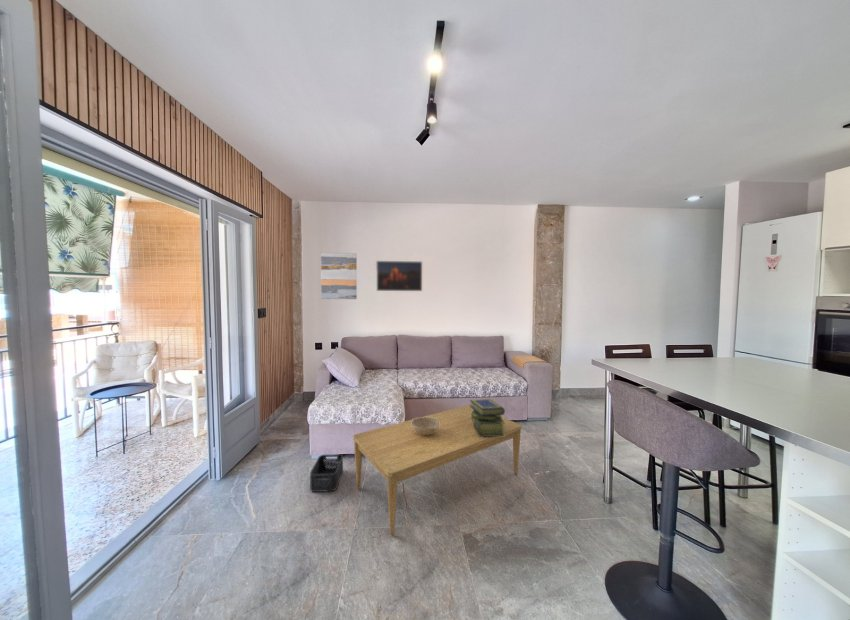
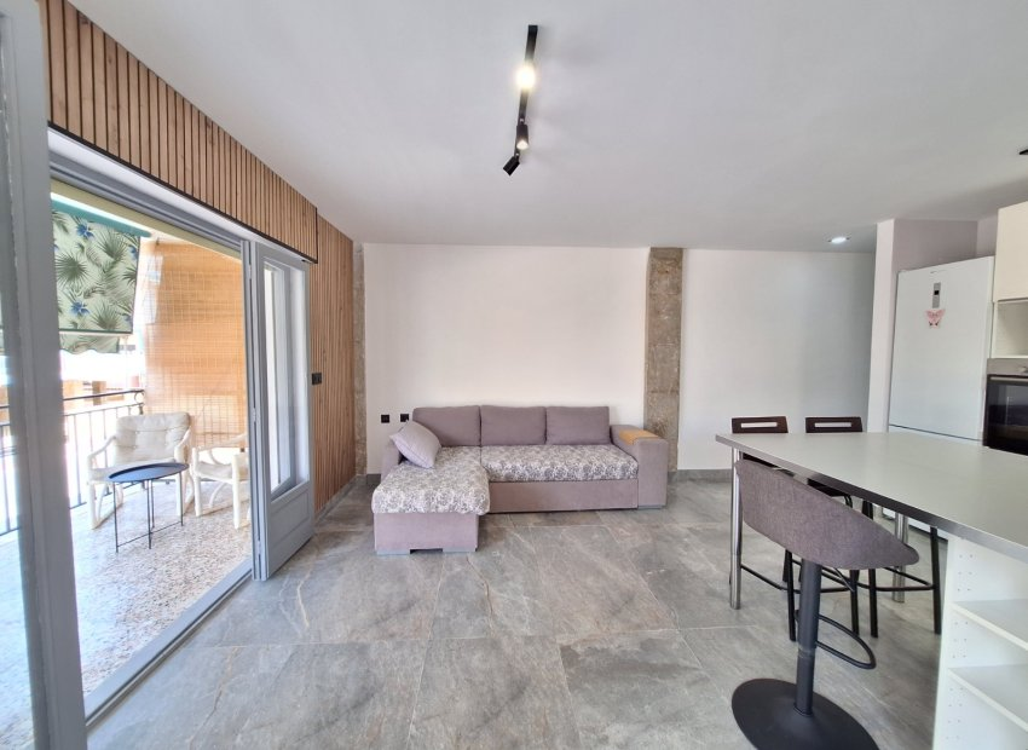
- storage bin (327, 472)
- decorative bowl (425, 426)
- stack of books (486, 415)
- wall art (339, 276)
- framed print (399, 276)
- coffee table (440, 455)
